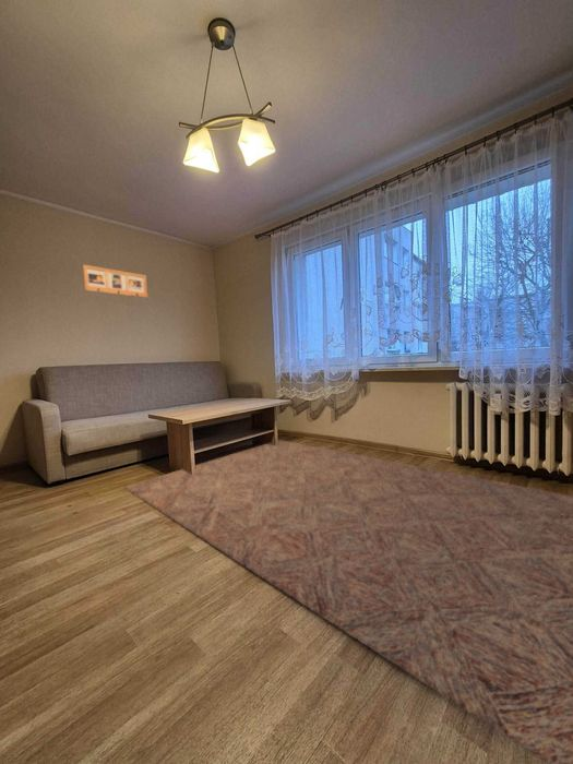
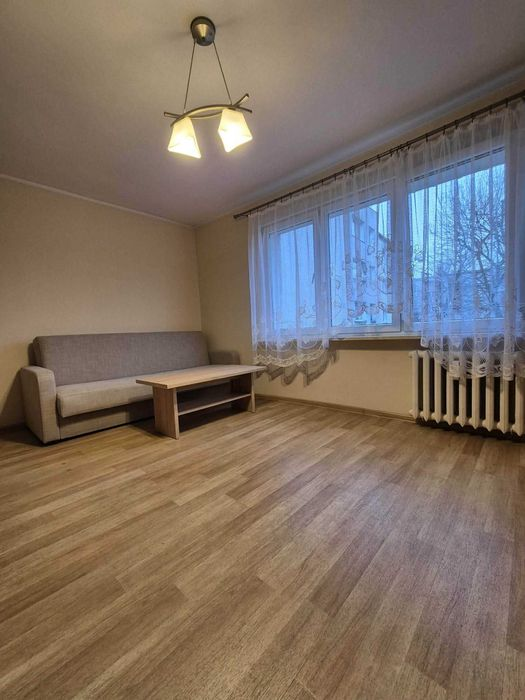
- picture frame (117, 282)
- rug (326, 492)
